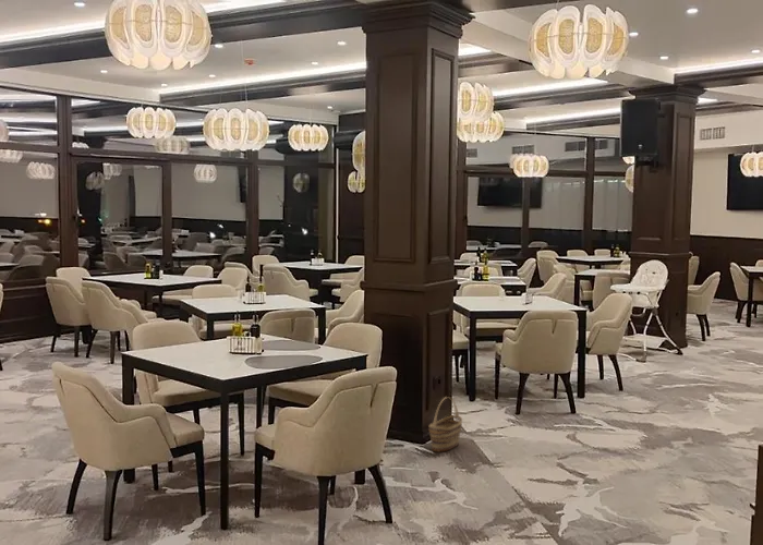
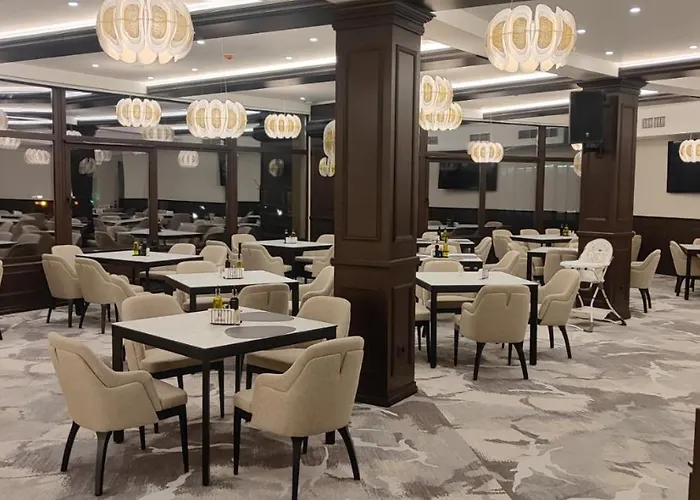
- basket (446, 422)
